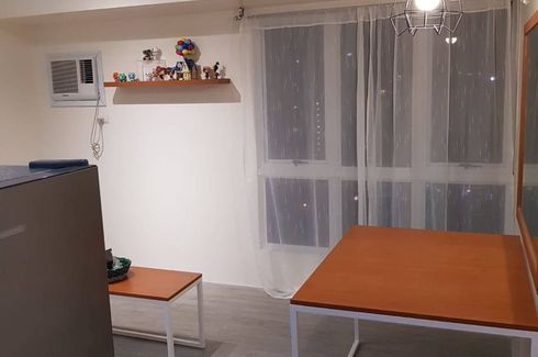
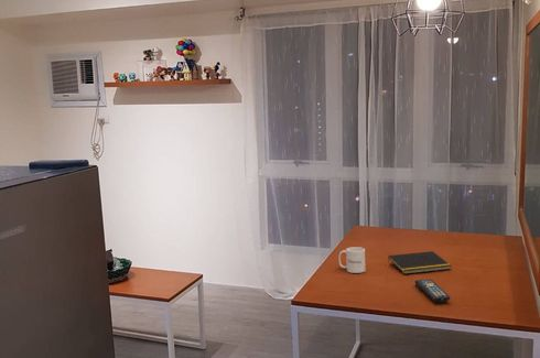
+ mug (352, 259)
+ notepad (419, 261)
+ remote control (431, 289)
